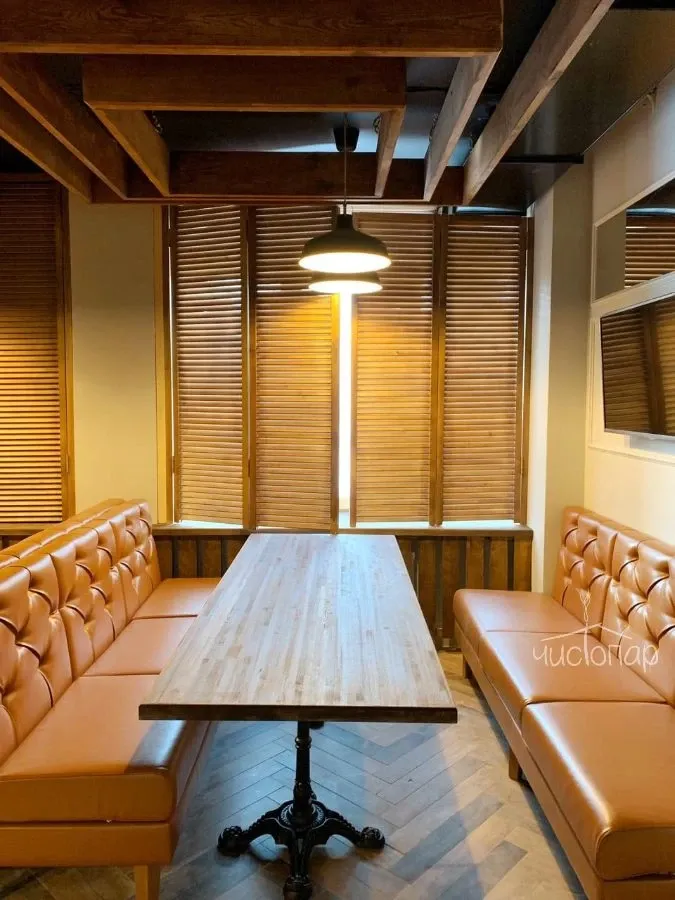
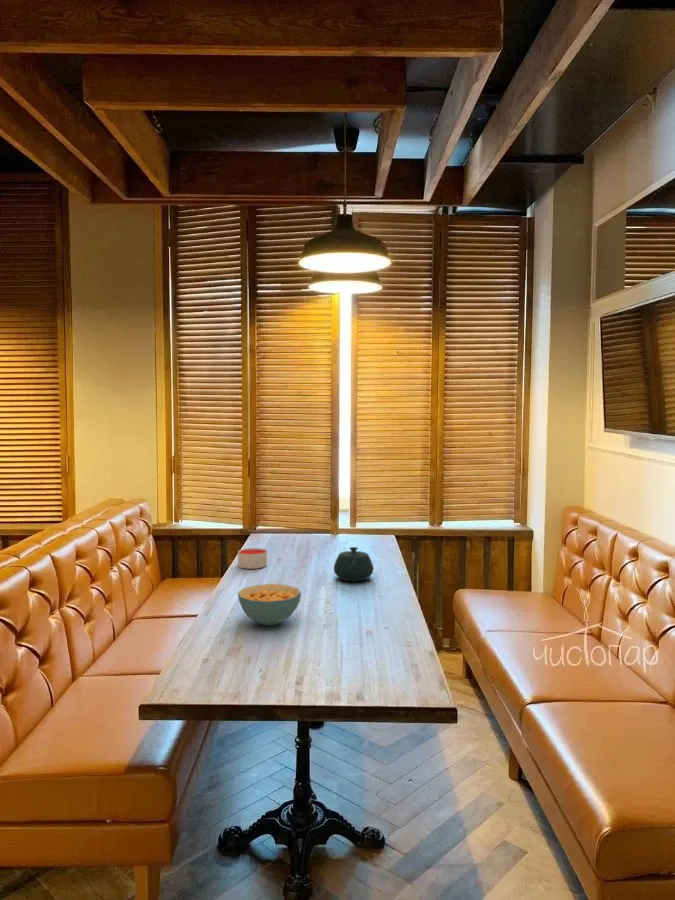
+ cereal bowl (269, 607)
+ teapot (353, 562)
+ candle (252, 557)
